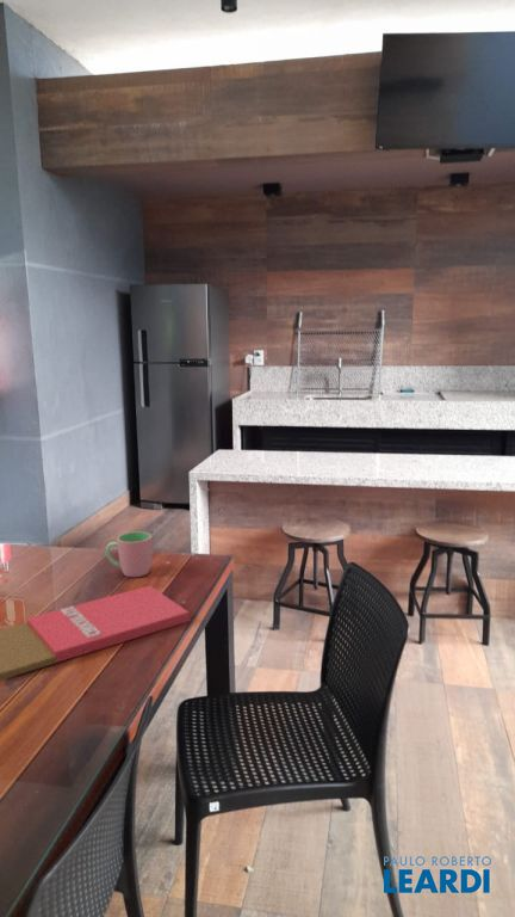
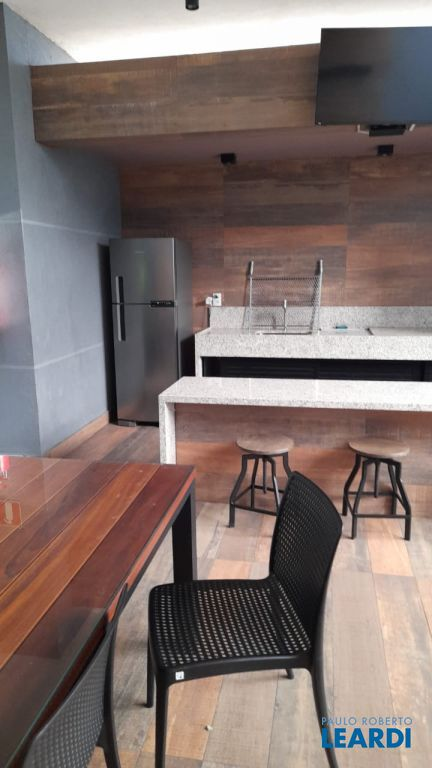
- cup (129, 554)
- cutting board (64, 633)
